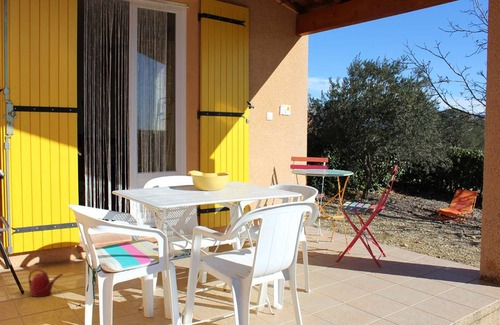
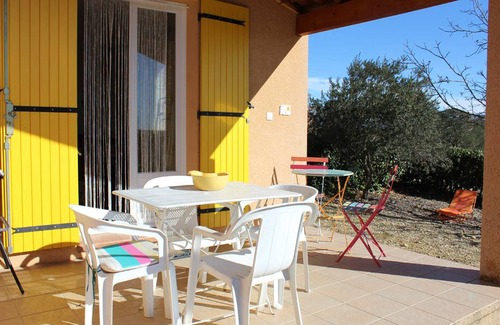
- watering can (46, 281)
